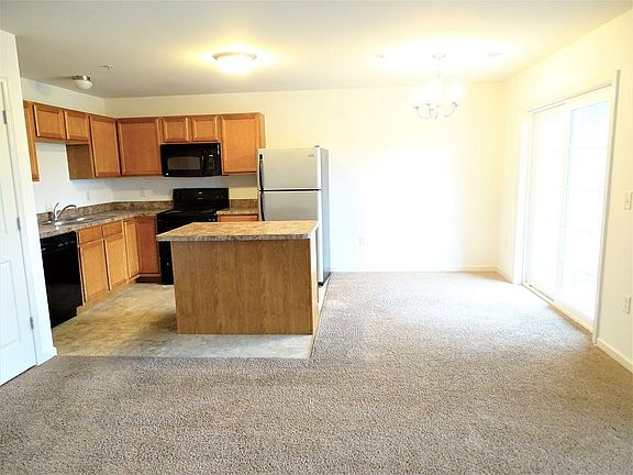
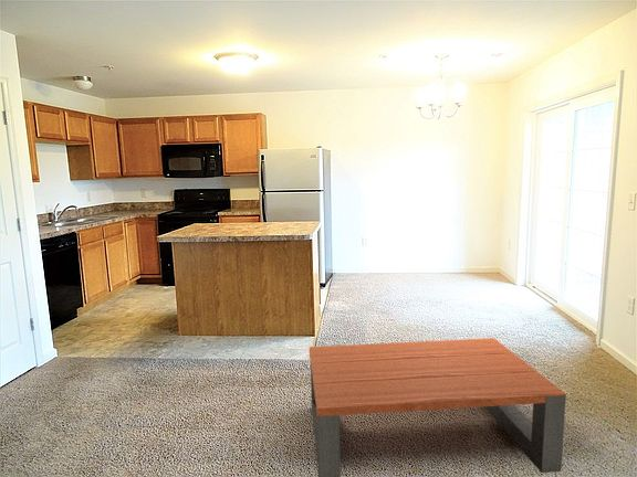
+ coffee table (419, 401)
